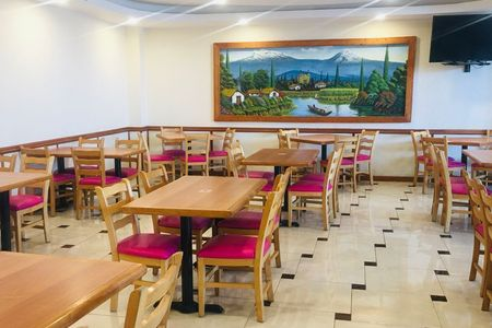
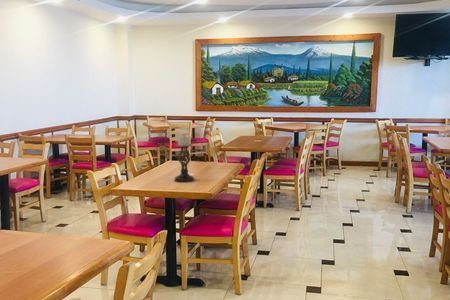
+ candle holder (184, 157)
